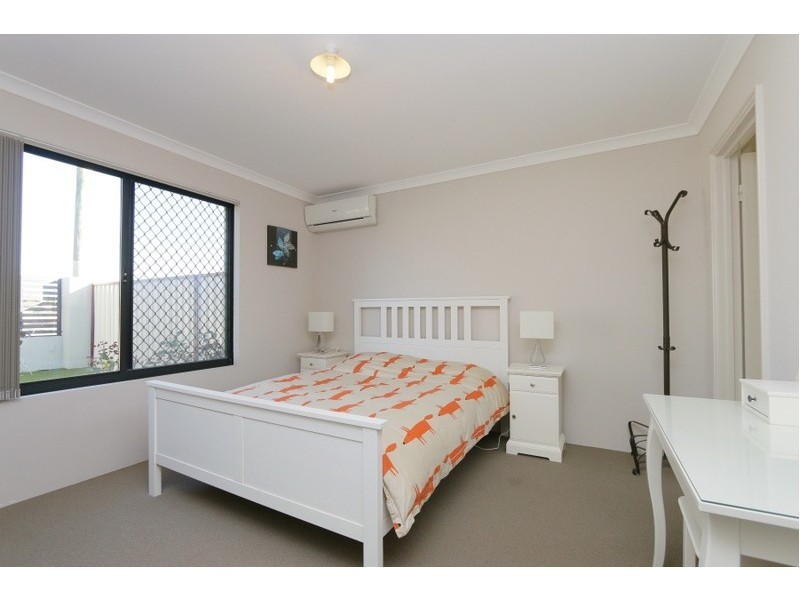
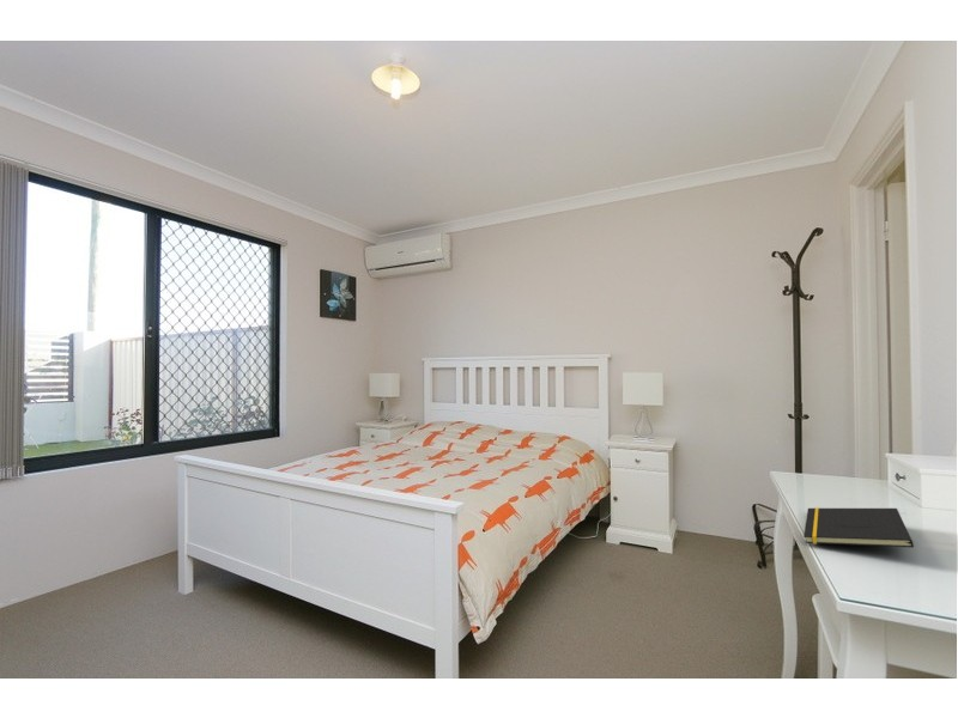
+ notepad (853, 524)
